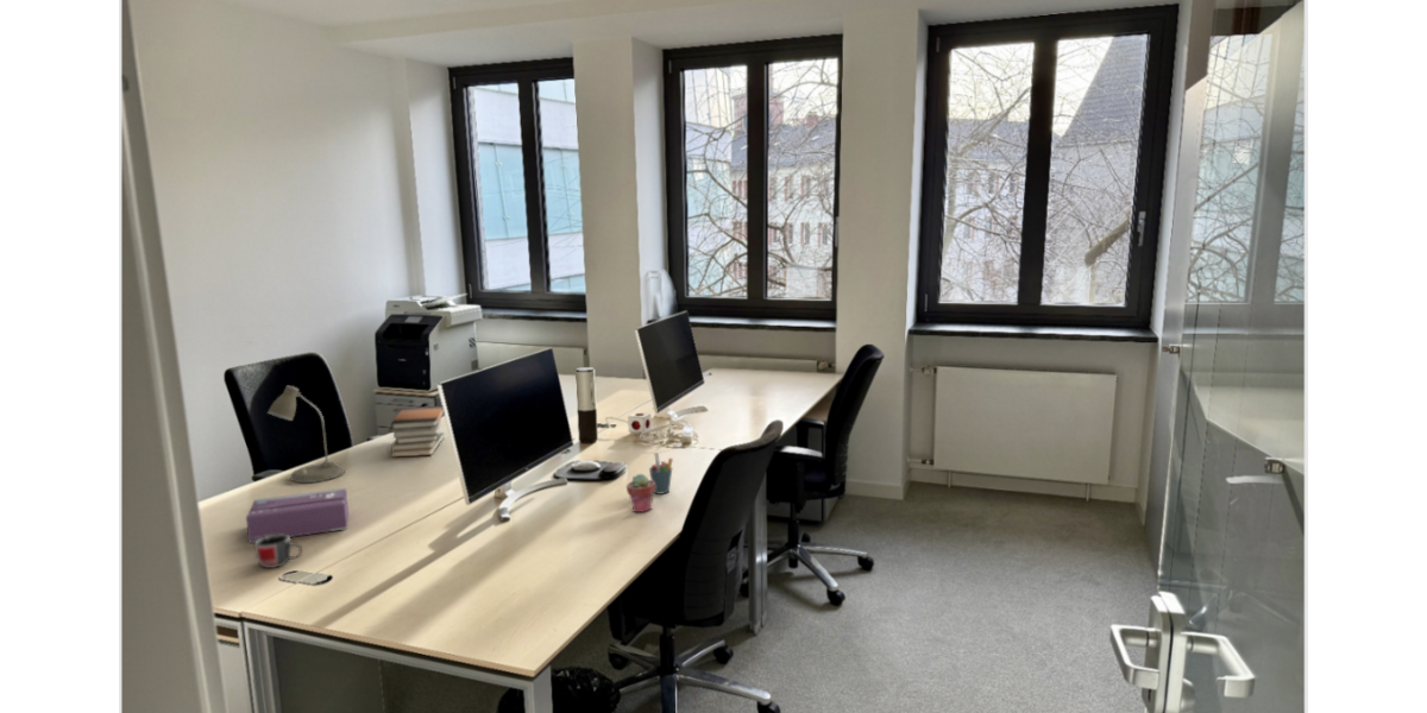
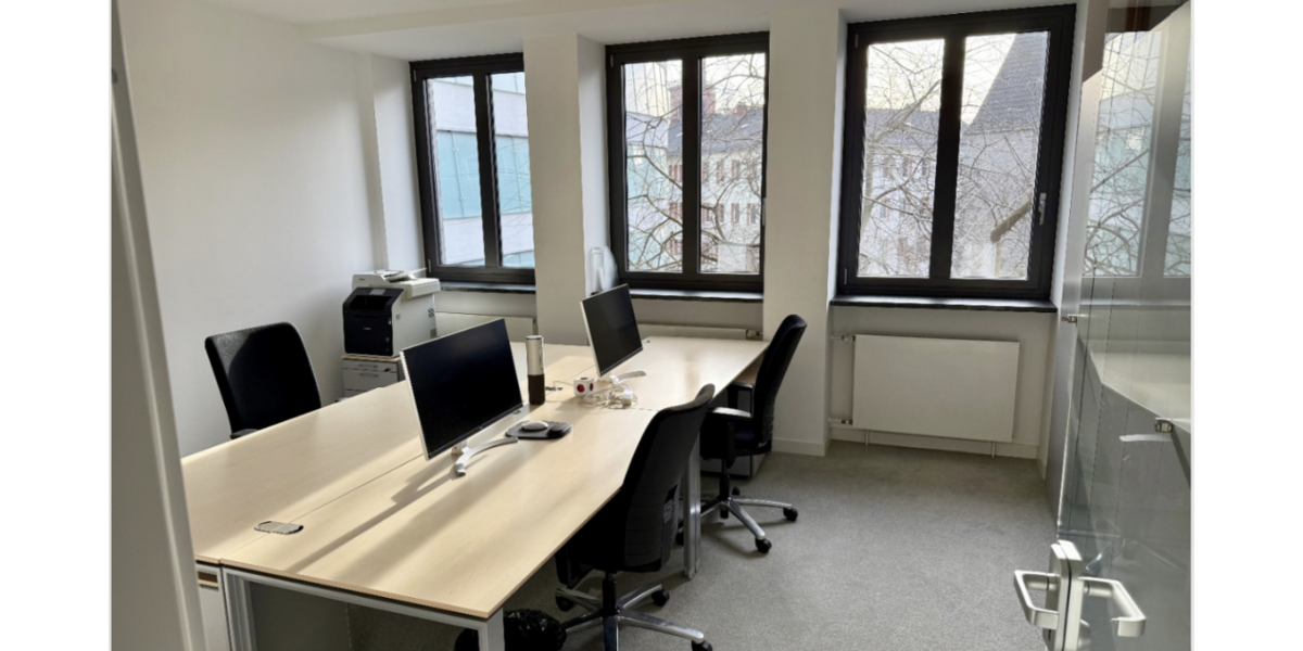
- mug (279, 551)
- desk lamp (322, 429)
- potted succulent (640, 491)
- tissue box (300, 513)
- pen holder (661, 473)
- book stack (419, 430)
